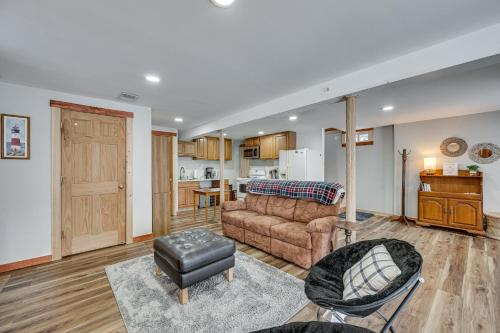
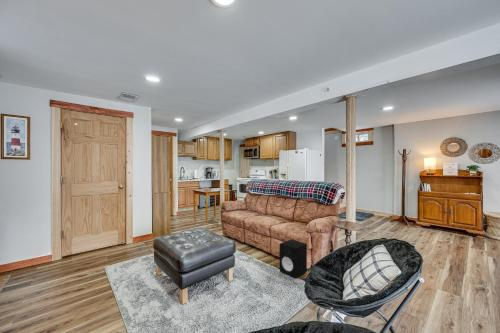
+ speaker (293, 257)
